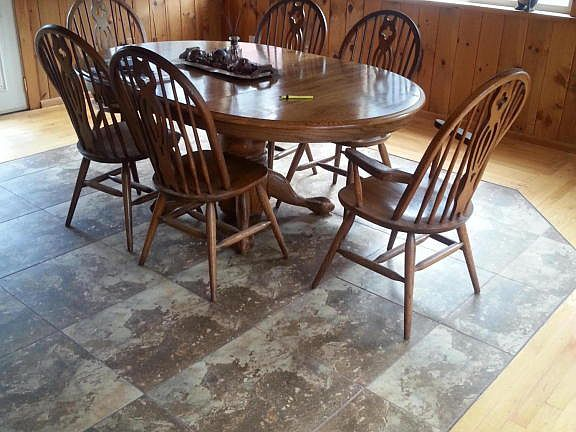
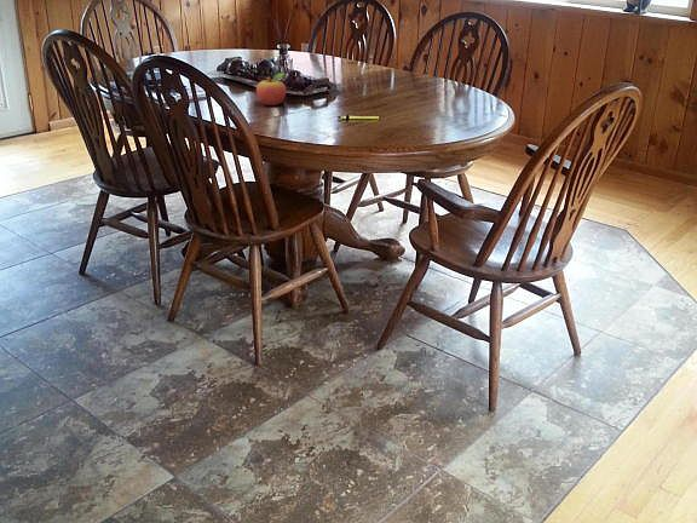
+ fruit (271, 88)
